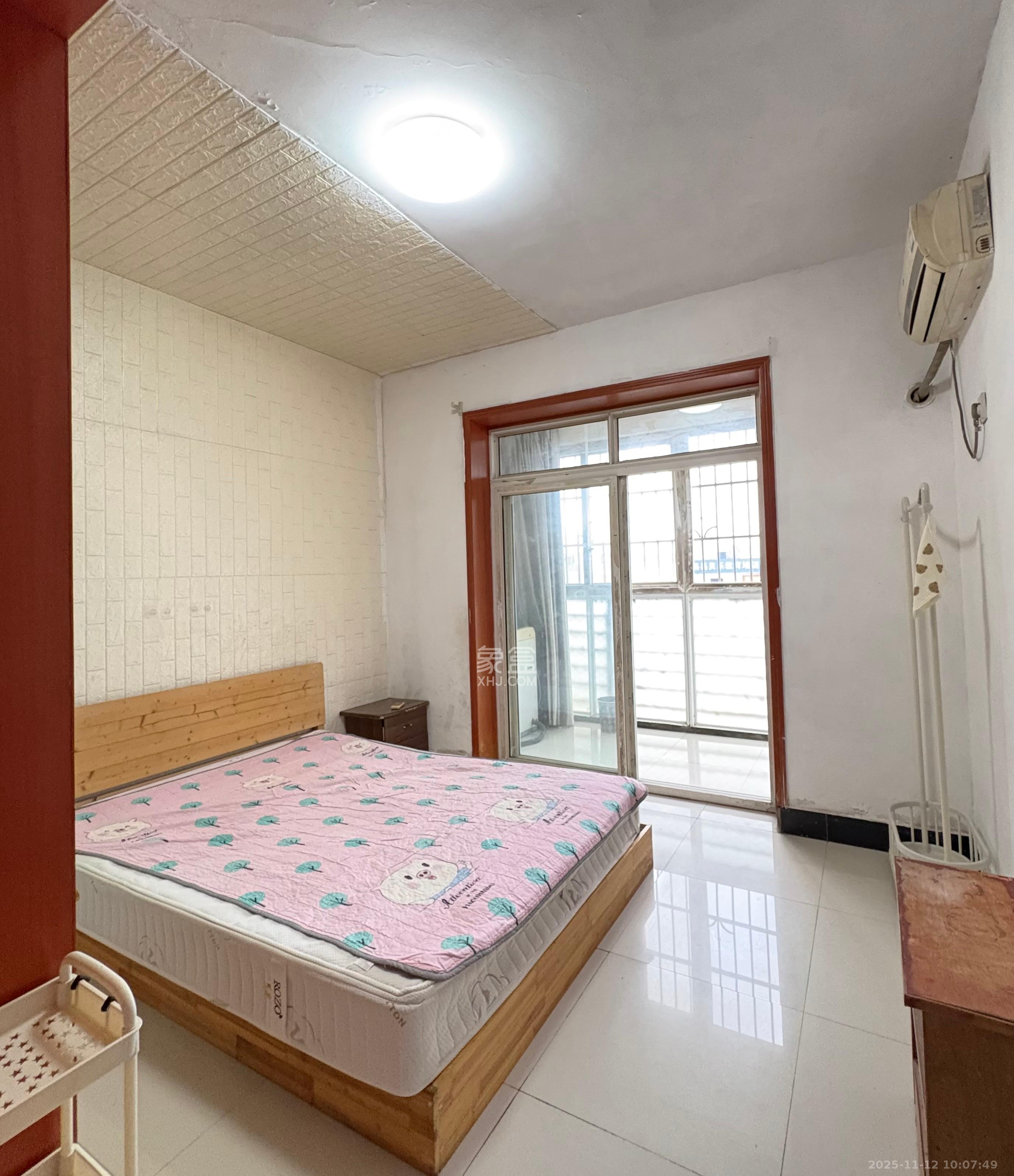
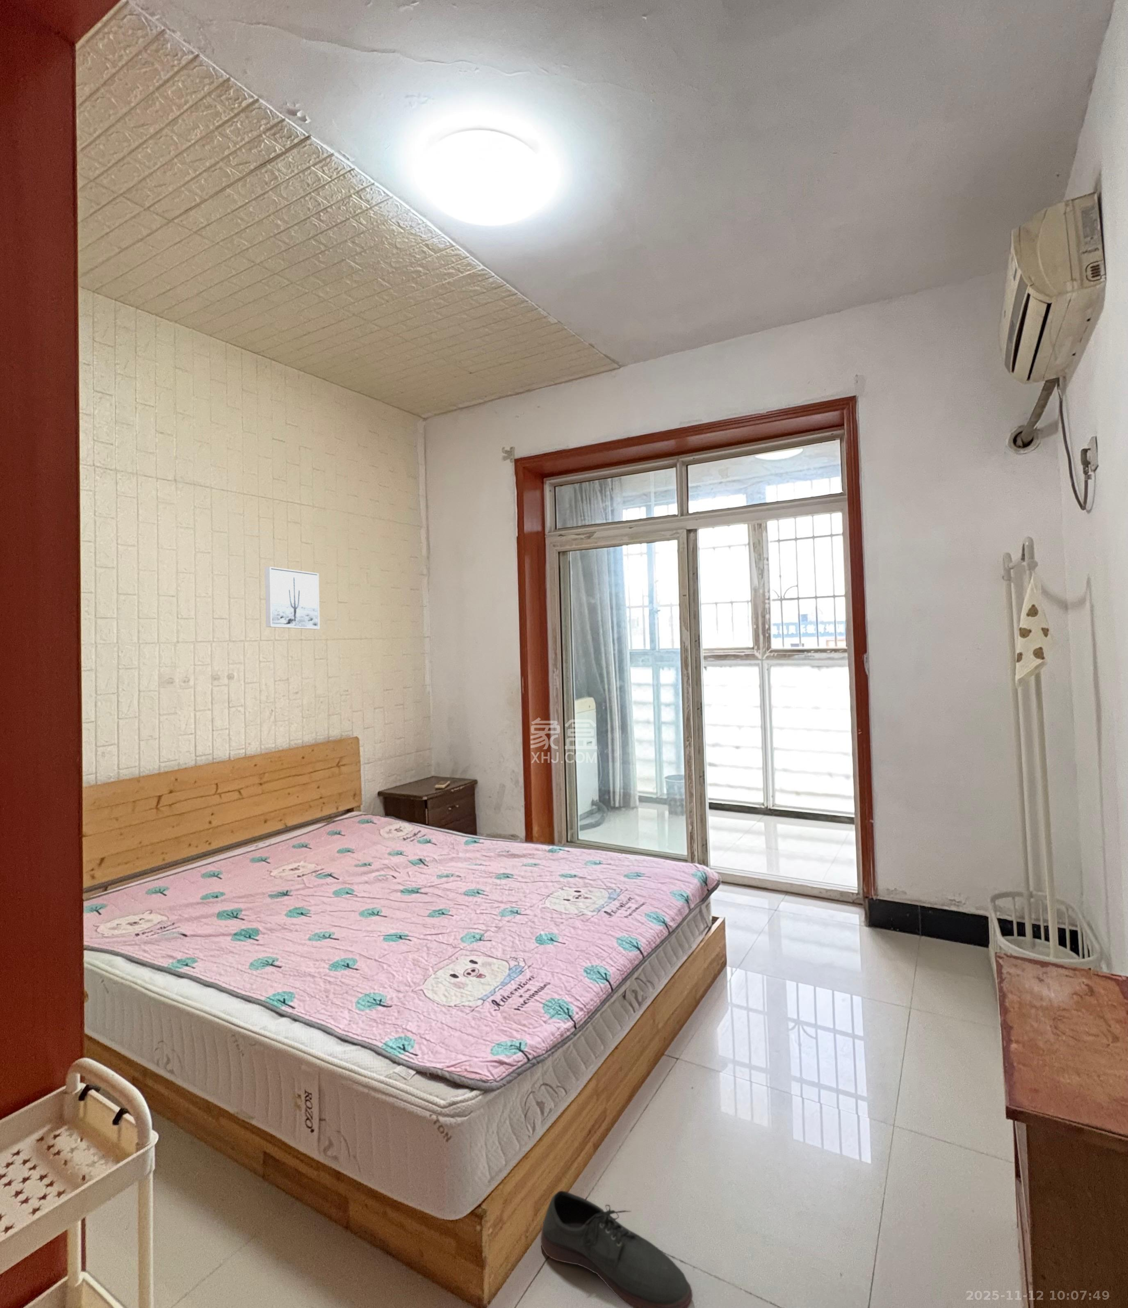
+ shoe (613, 1241)
+ wall art (294, 598)
